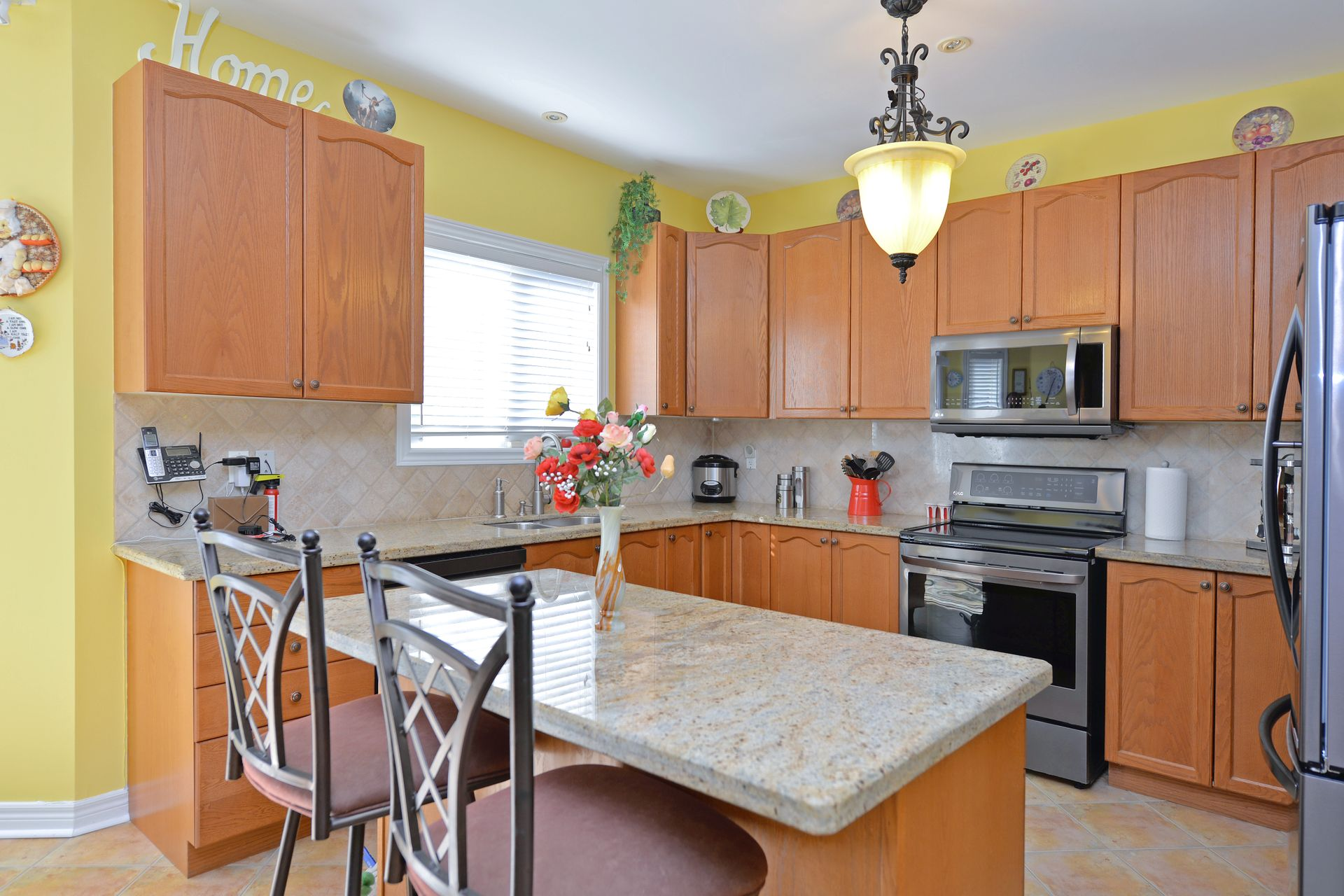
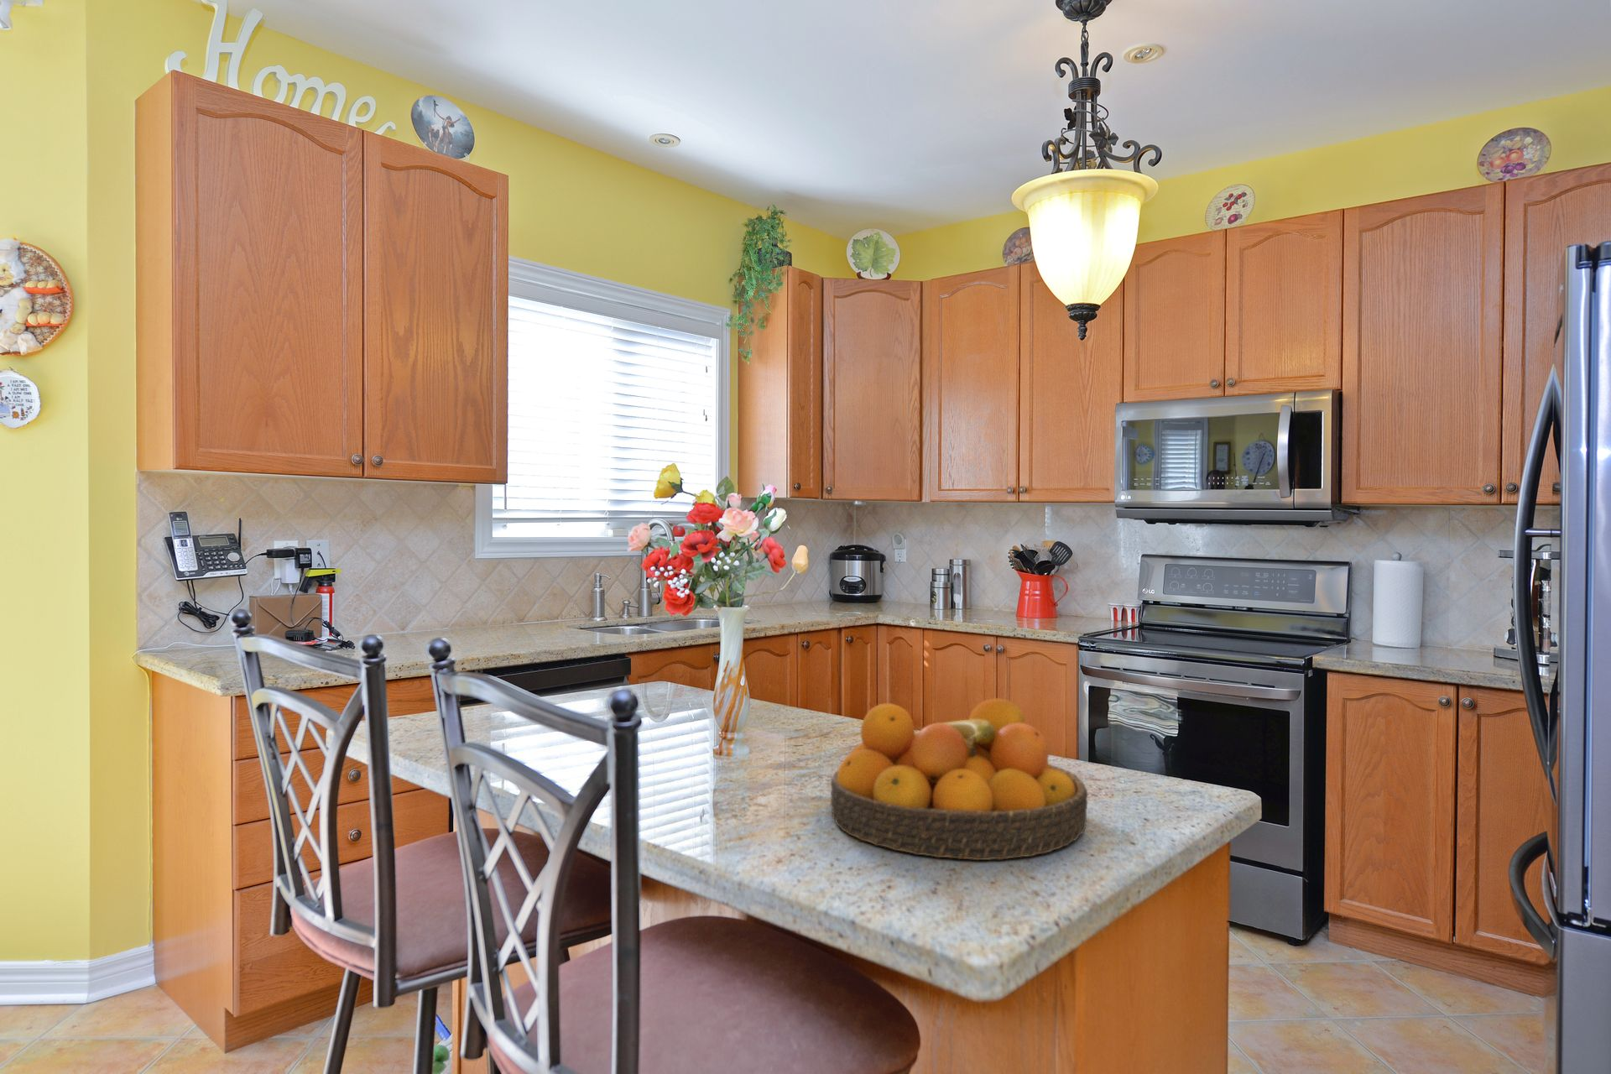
+ fruit bowl (955, 761)
